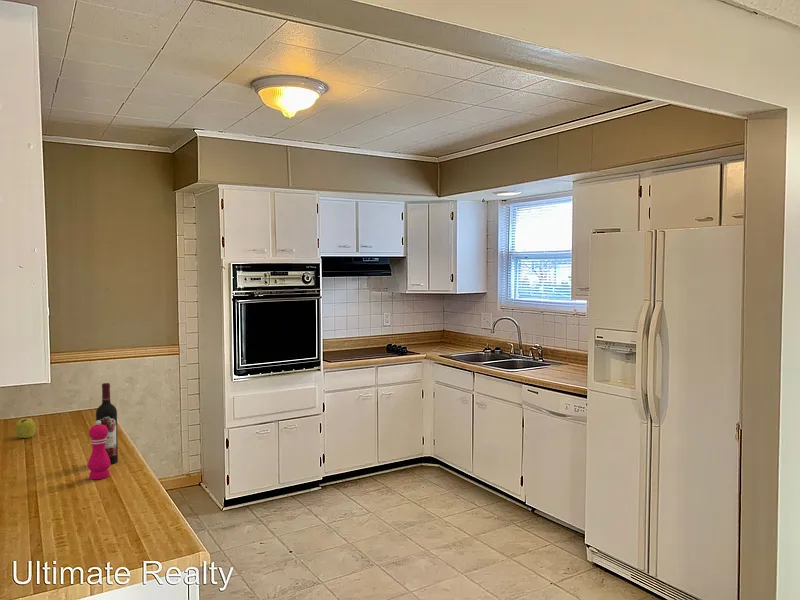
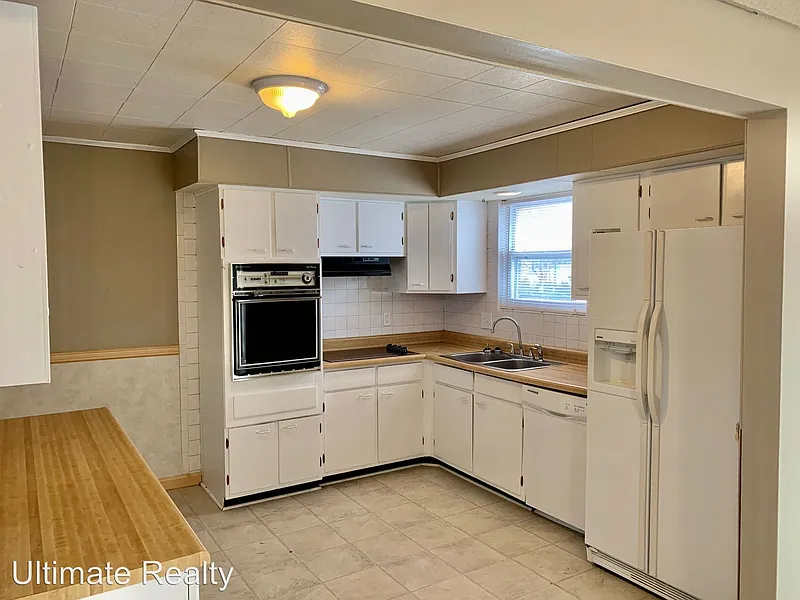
- pepper mill (98, 448)
- wine bottle (106, 422)
- apple (25, 426)
